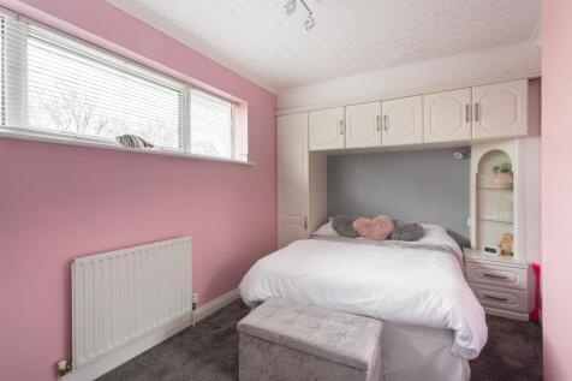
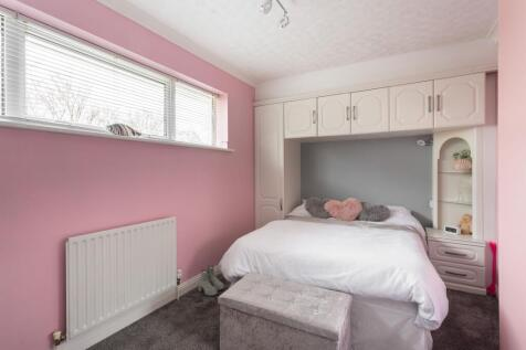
+ boots (210, 279)
